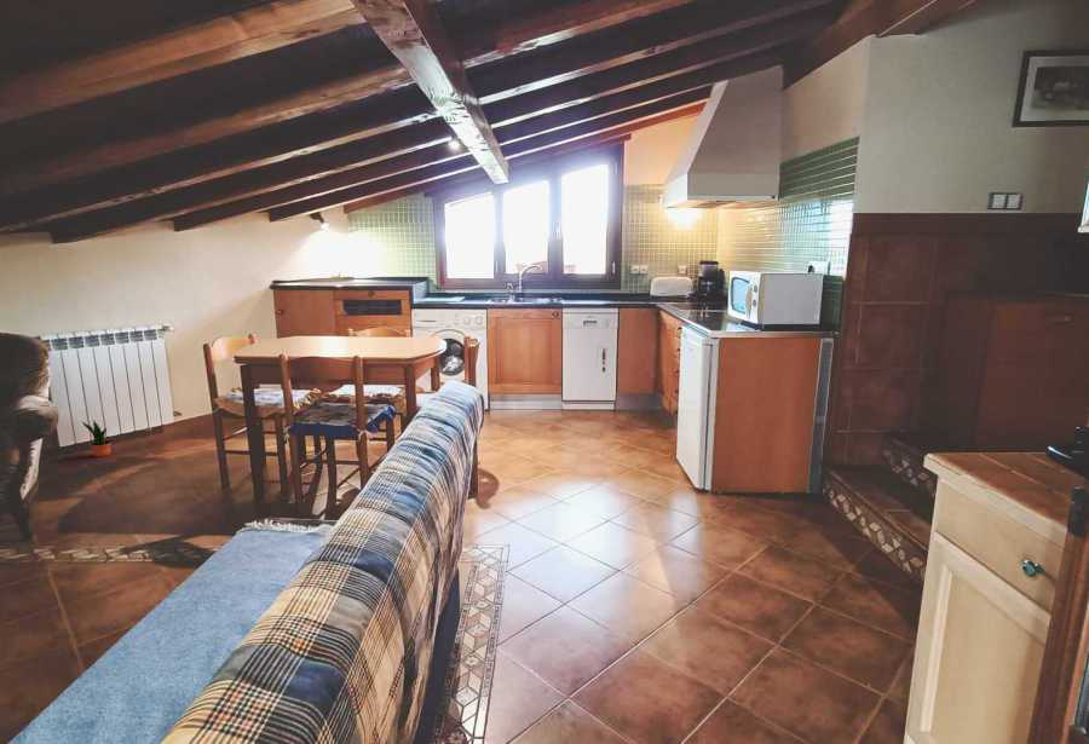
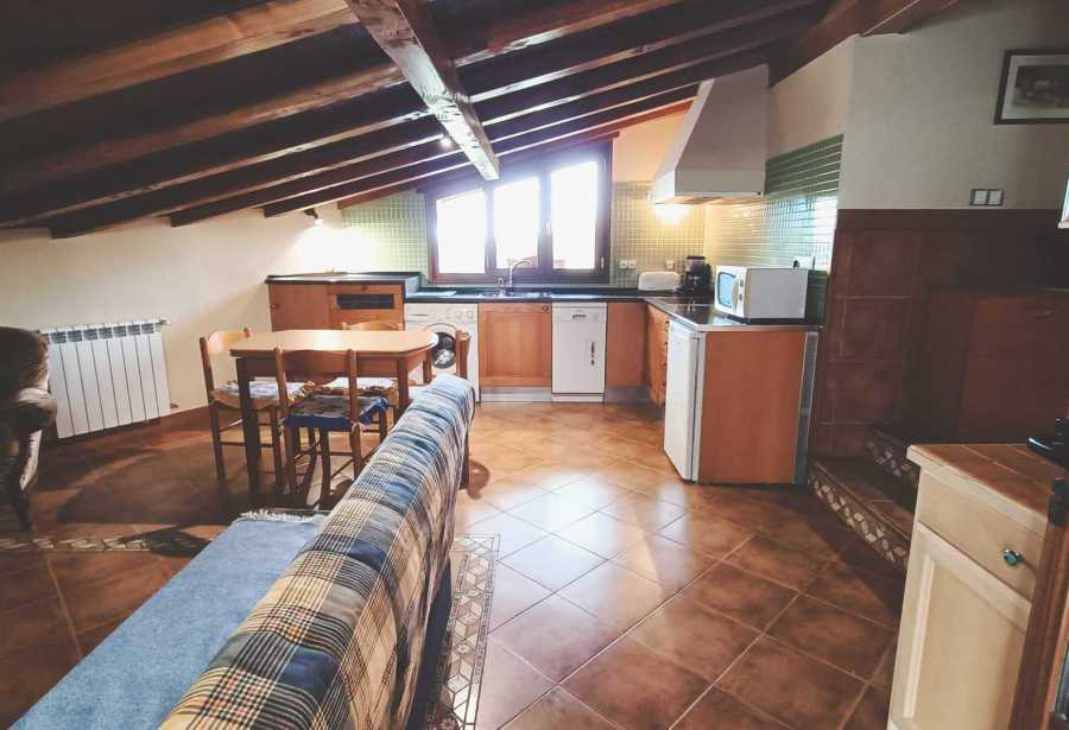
- potted plant (97, 437)
